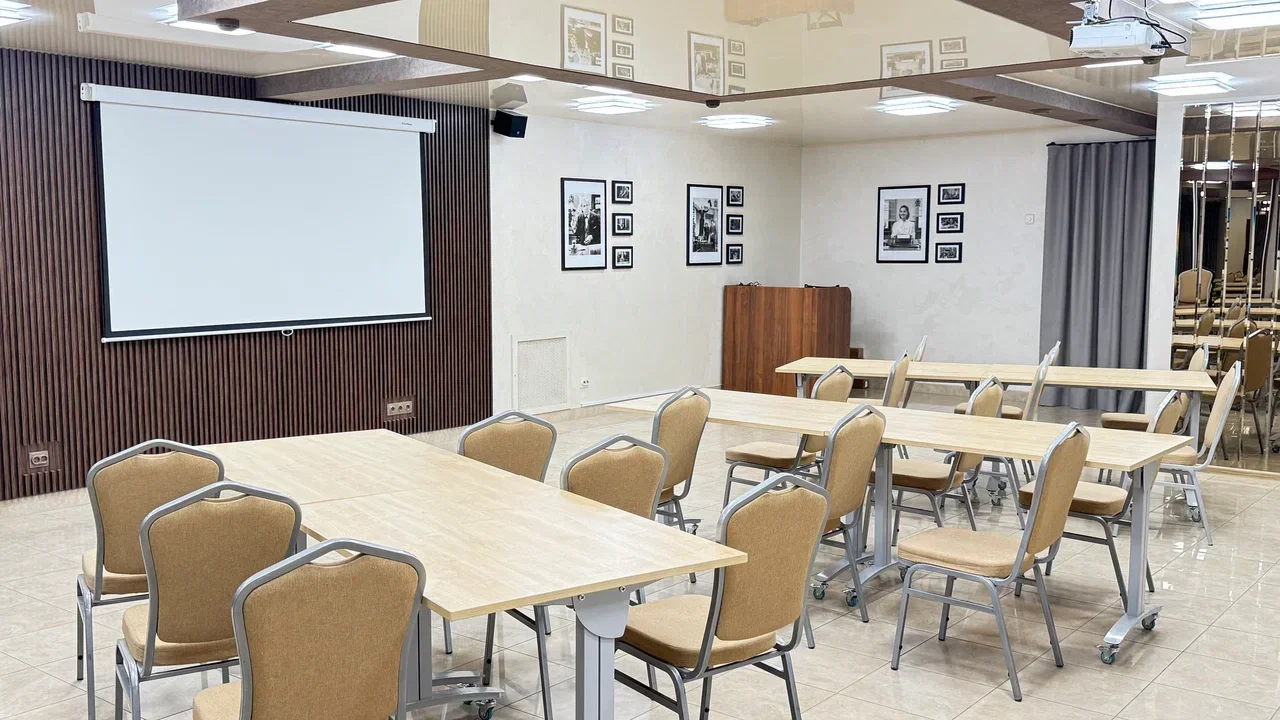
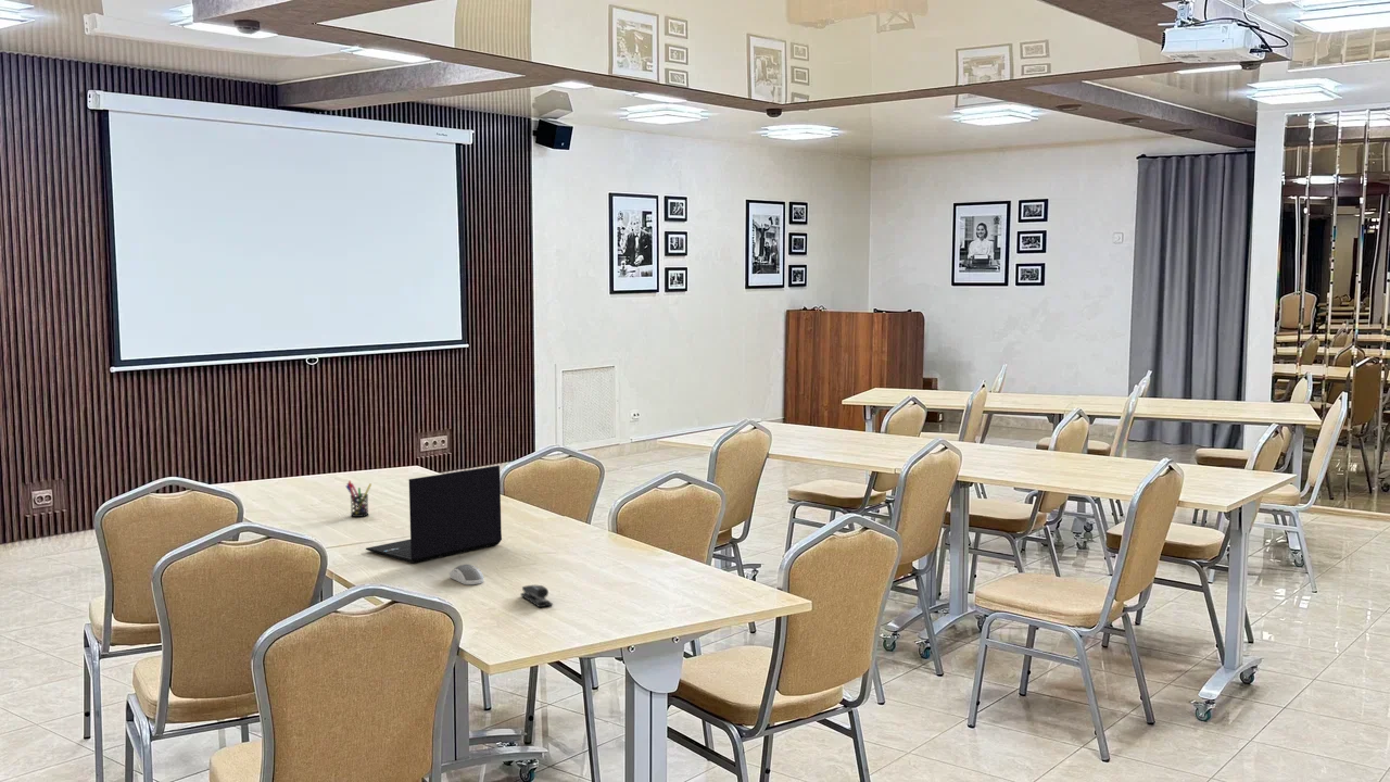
+ laptop (433, 507)
+ computer mouse (467, 571)
+ stapler (535, 592)
+ pen holder (357, 497)
